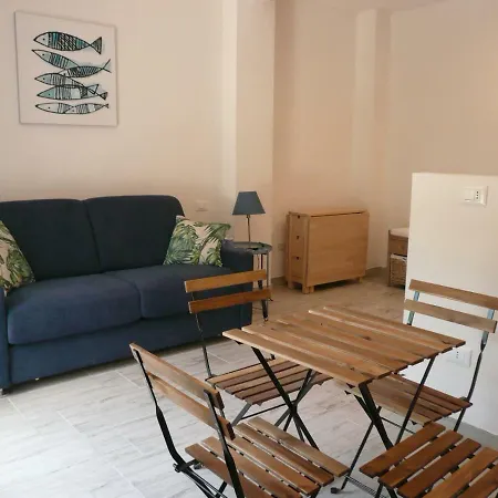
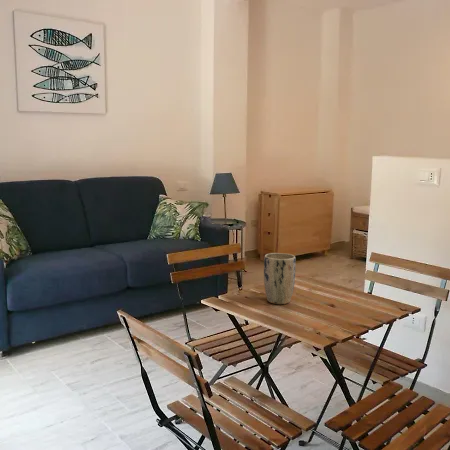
+ plant pot (279, 278)
